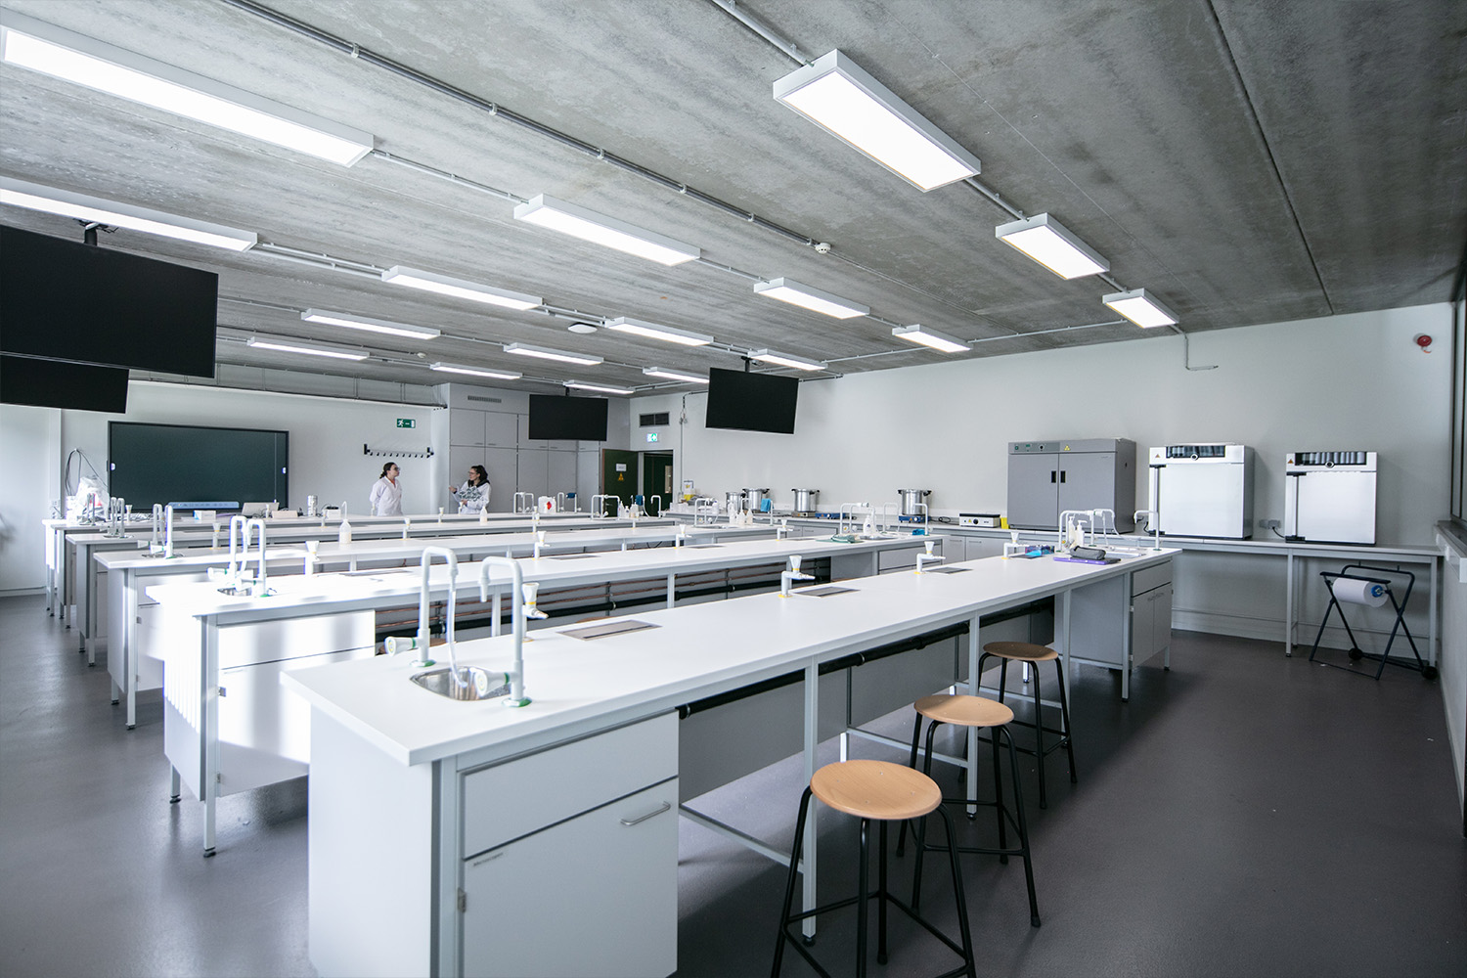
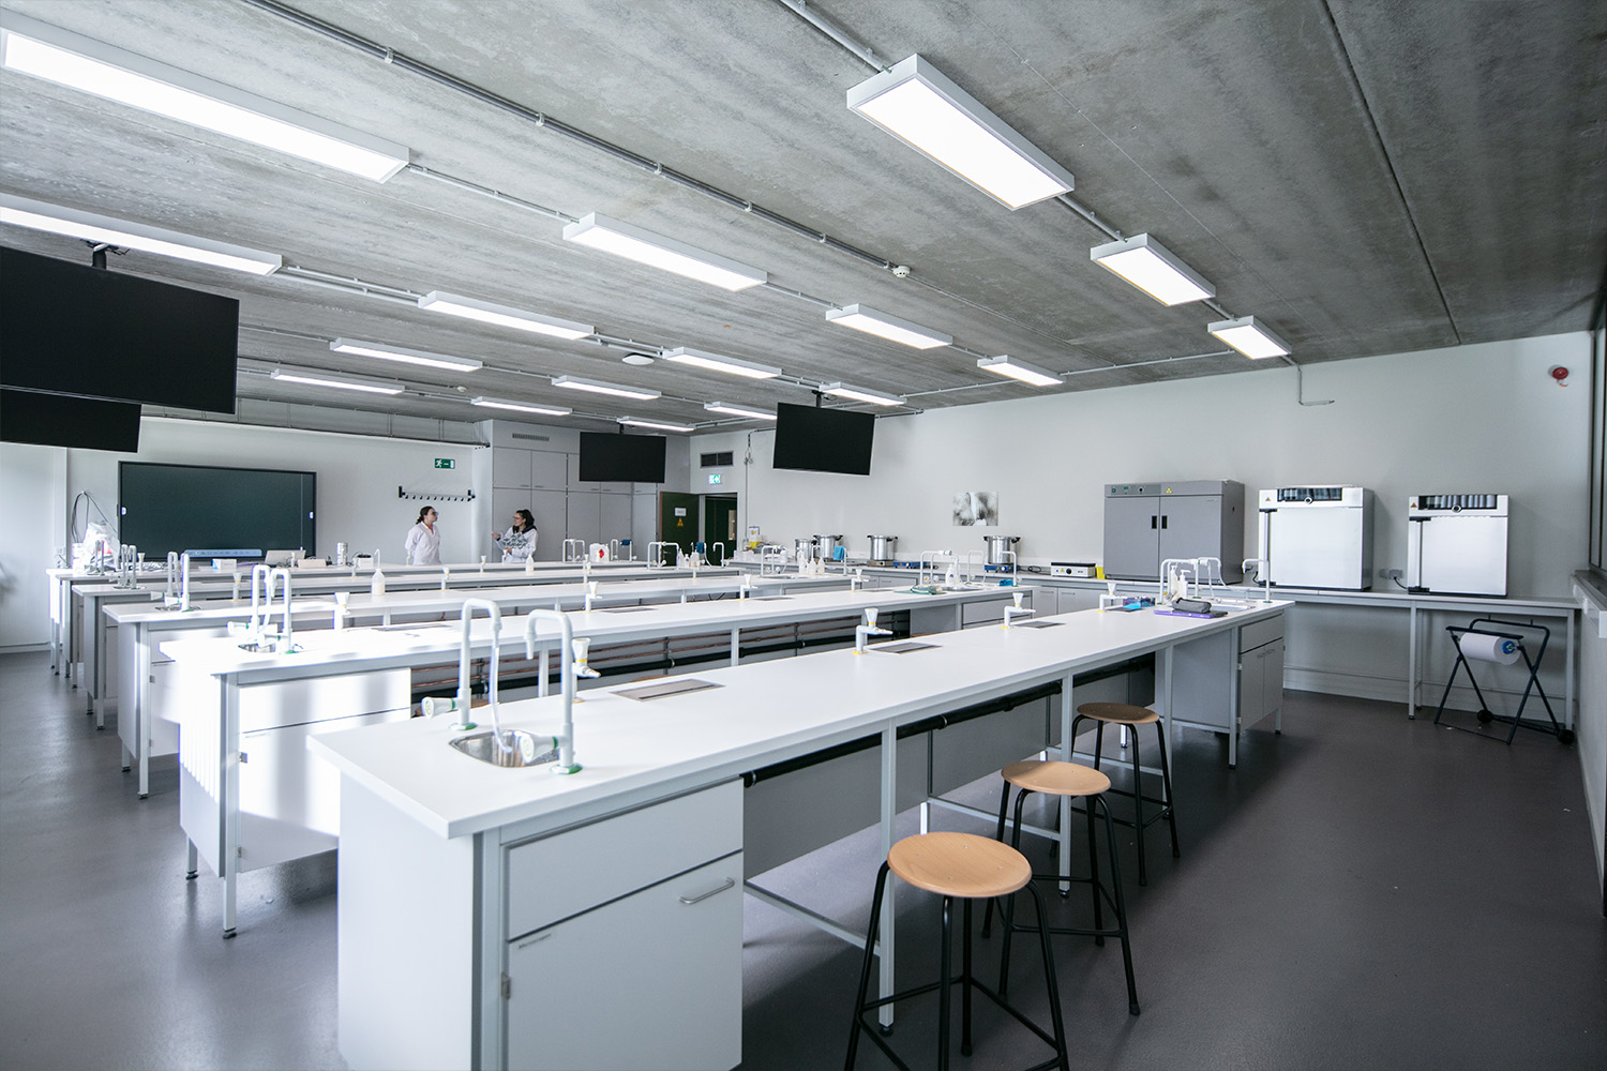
+ wall art (974, 509)
